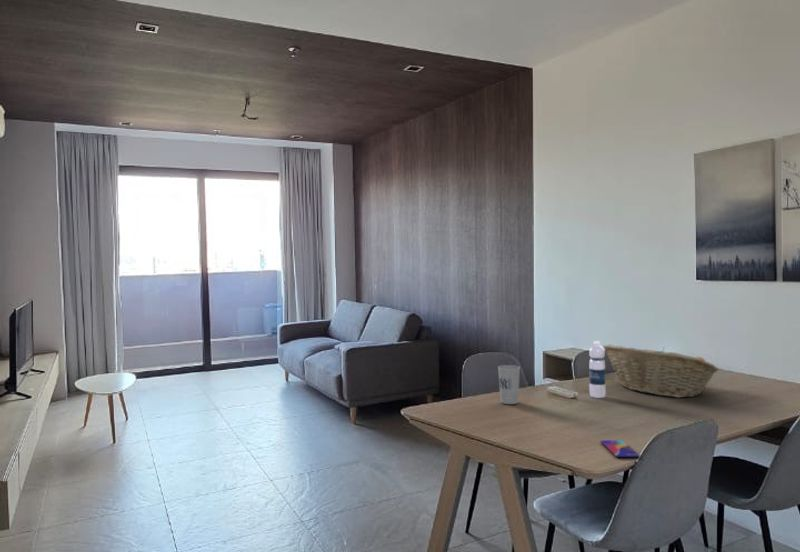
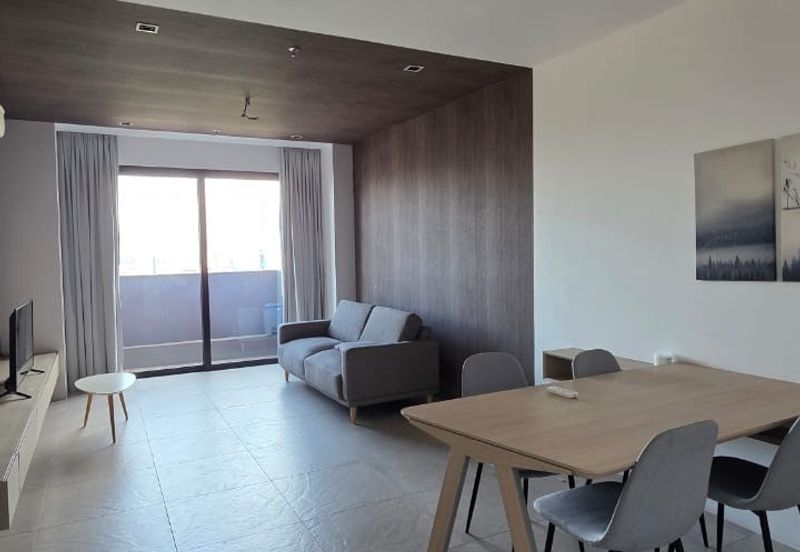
- water bottle (597, 369)
- smartphone (619, 448)
- fruit basket (657, 366)
- cup (509, 384)
